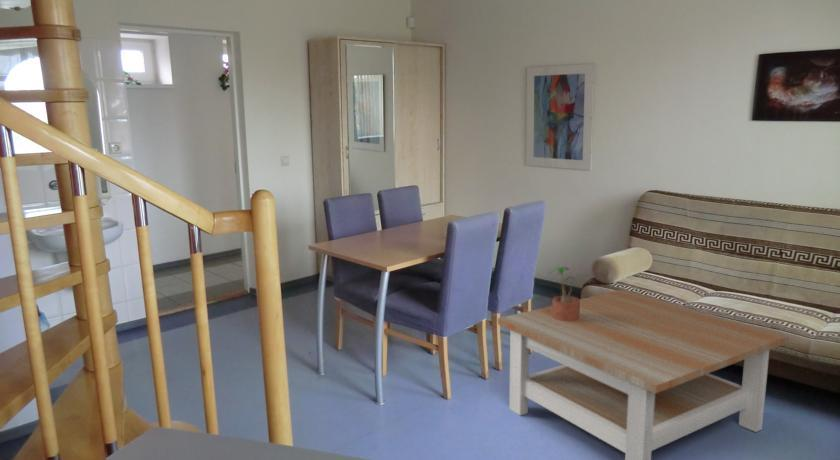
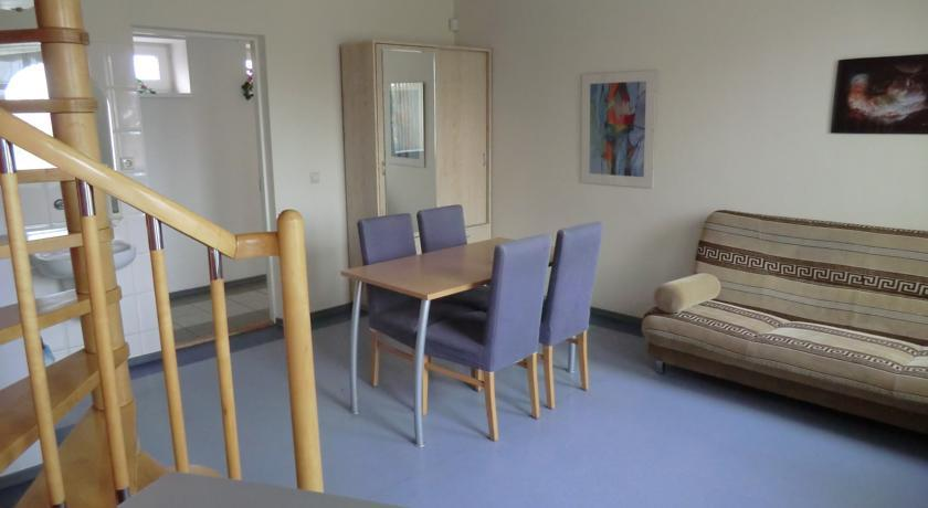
- coffee table (632, 373)
- potted plant (563, 291)
